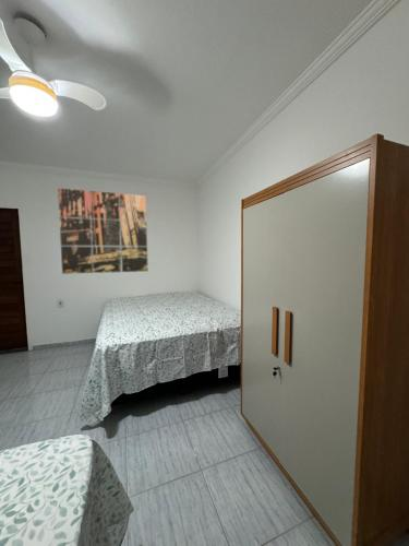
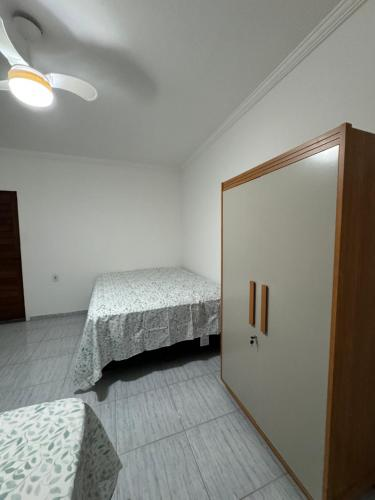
- wall art (106, 233)
